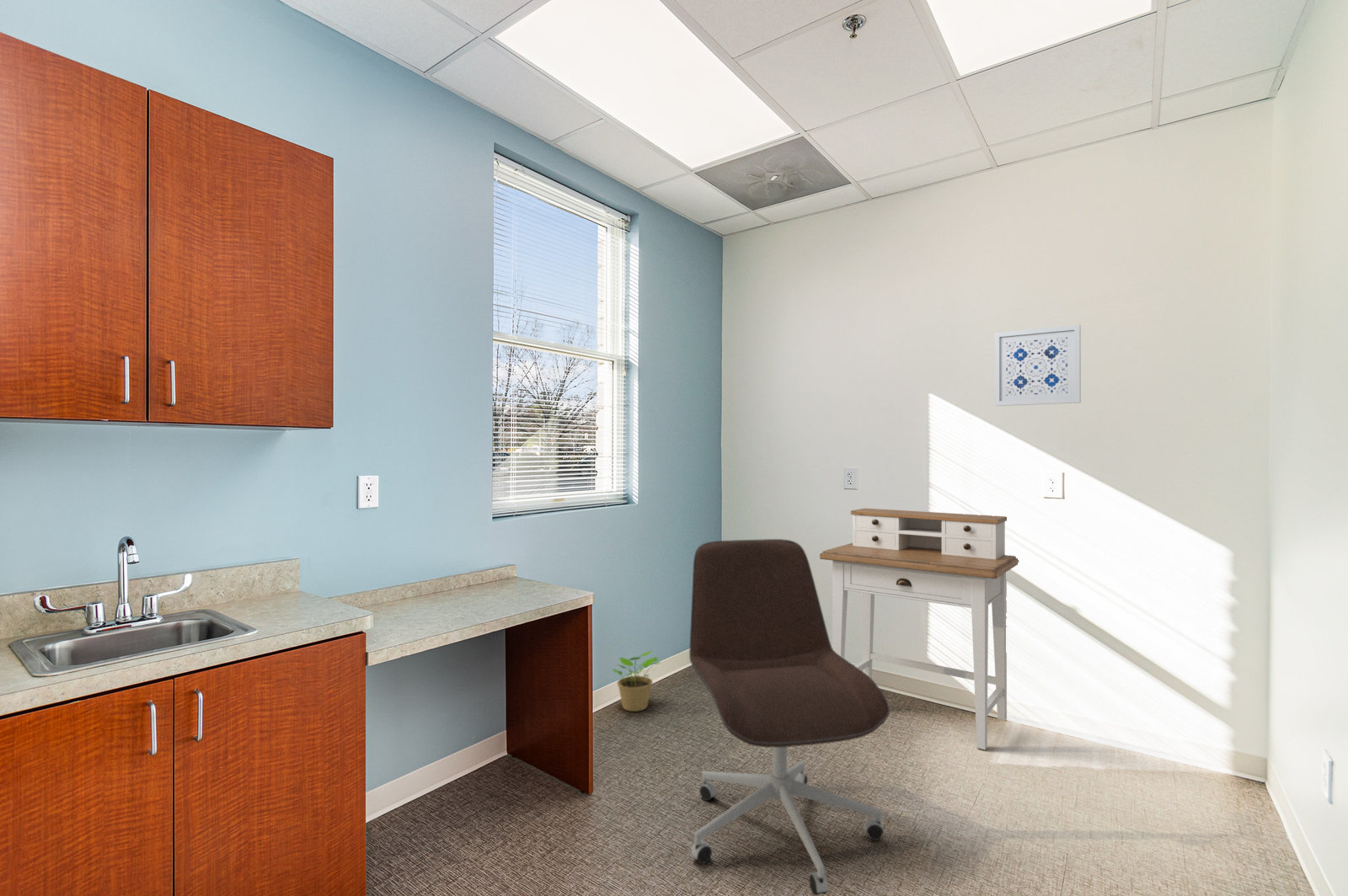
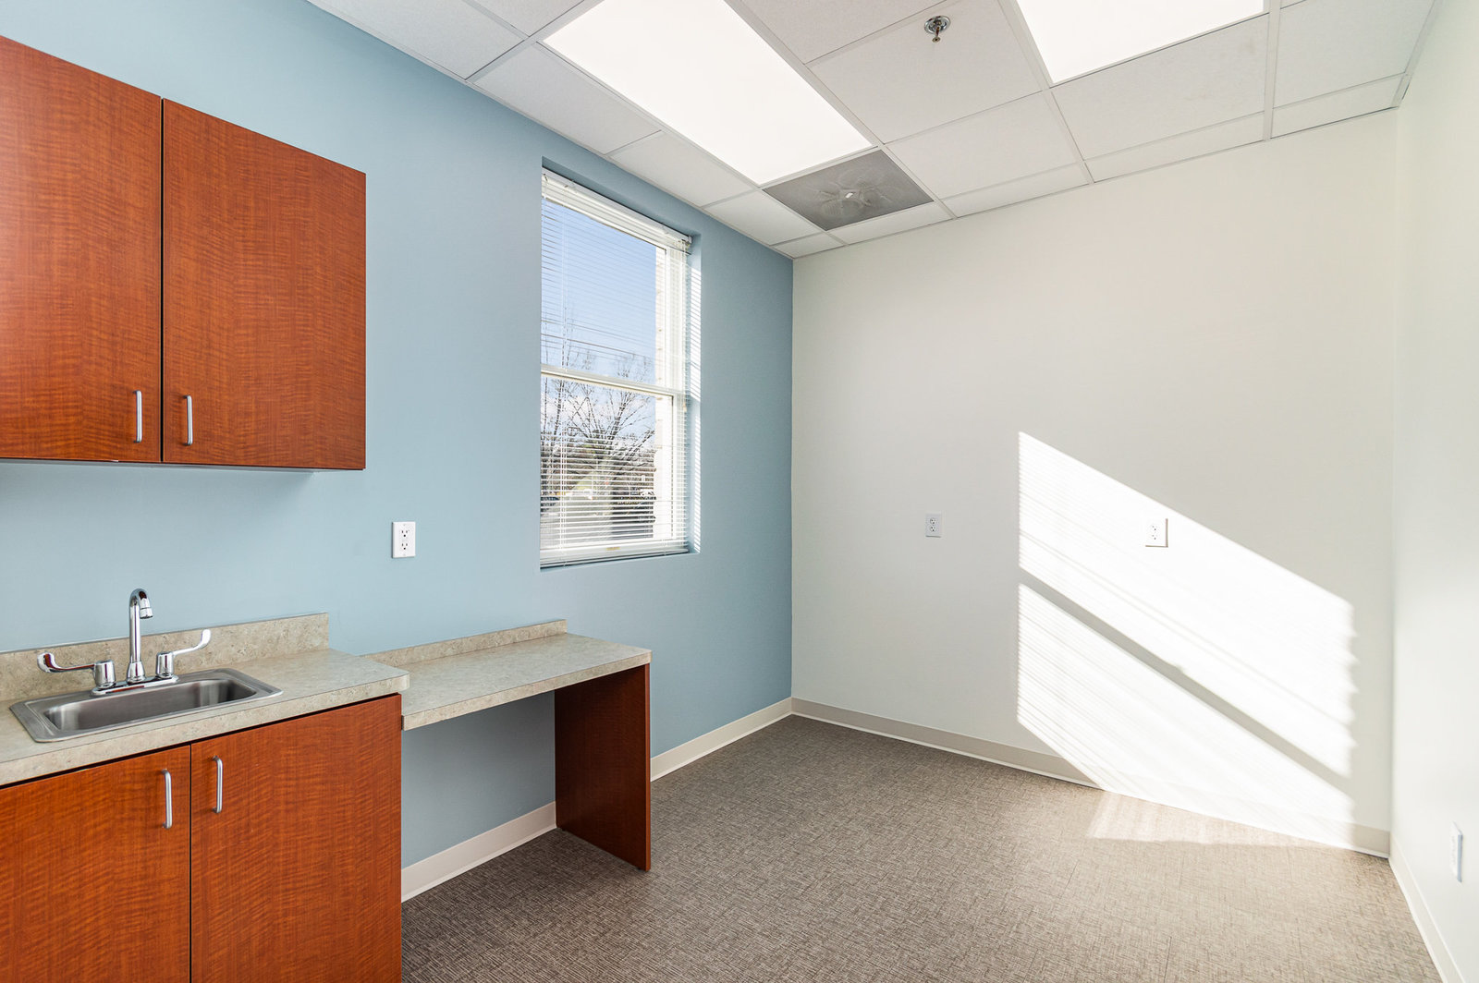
- potted plant (632, 677)
- wall art (1035, 366)
- desk (920, 600)
- office chair (778, 691)
